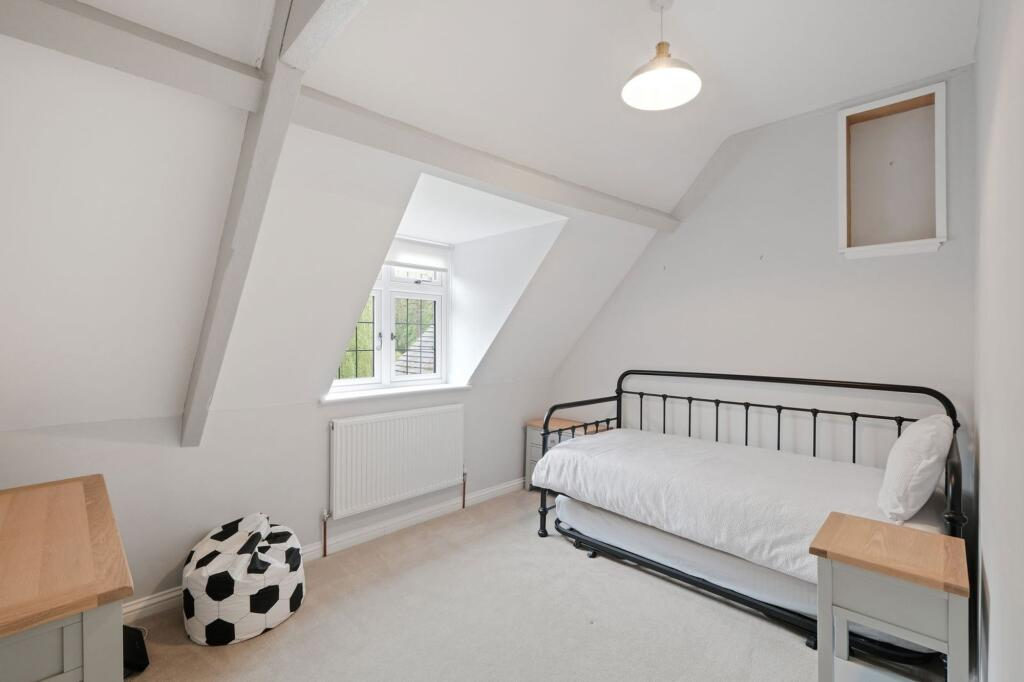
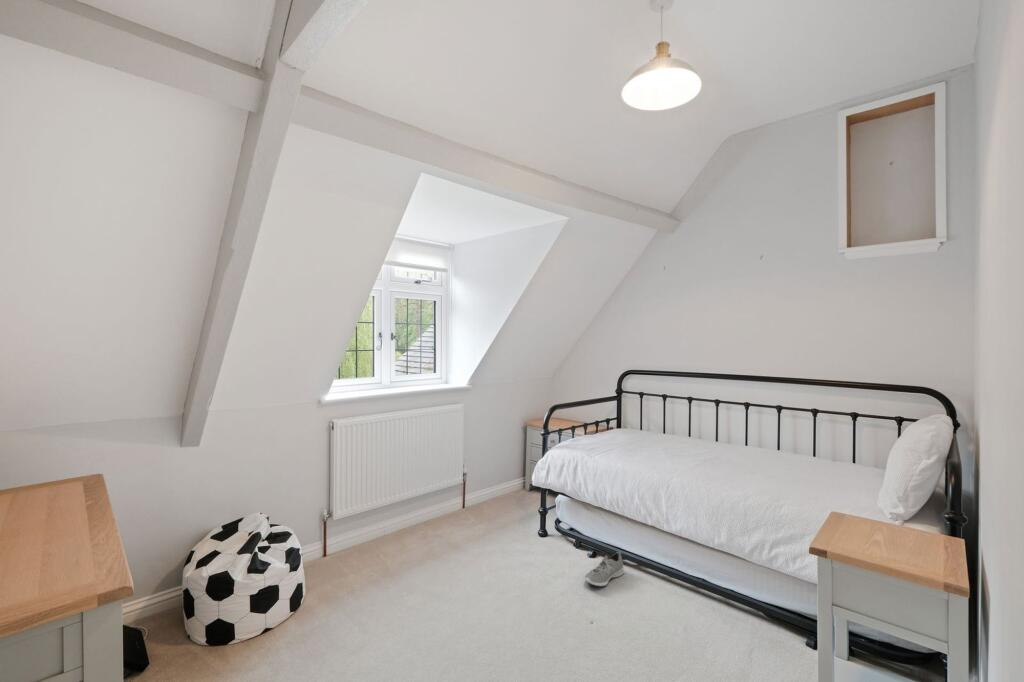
+ sneaker (603, 567)
